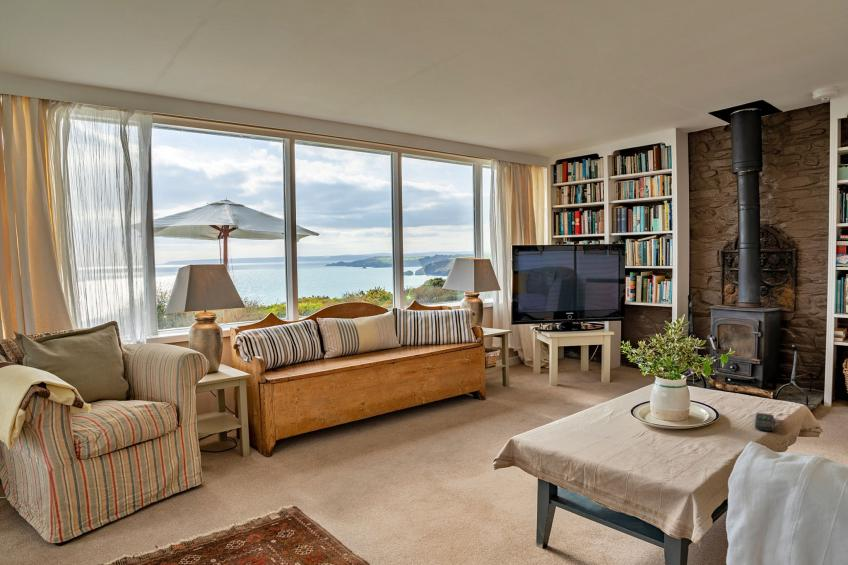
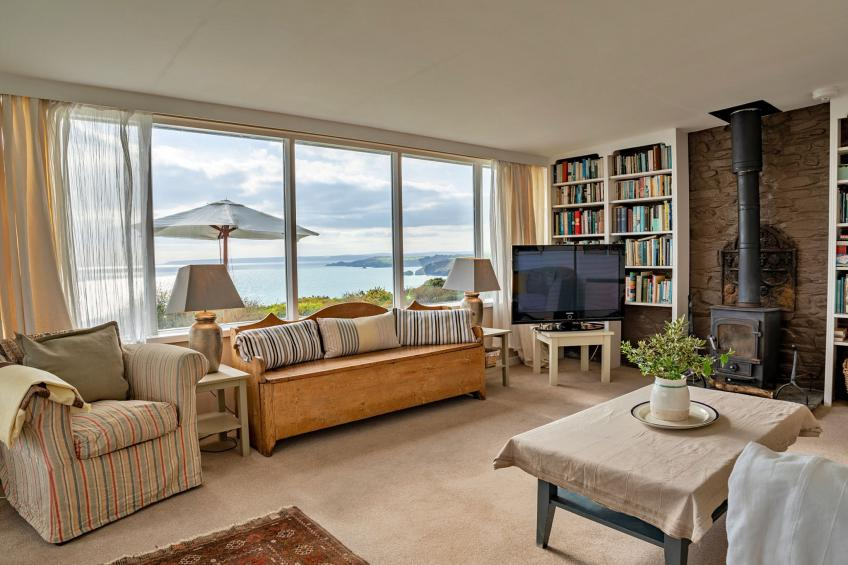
- remote control (764, 421)
